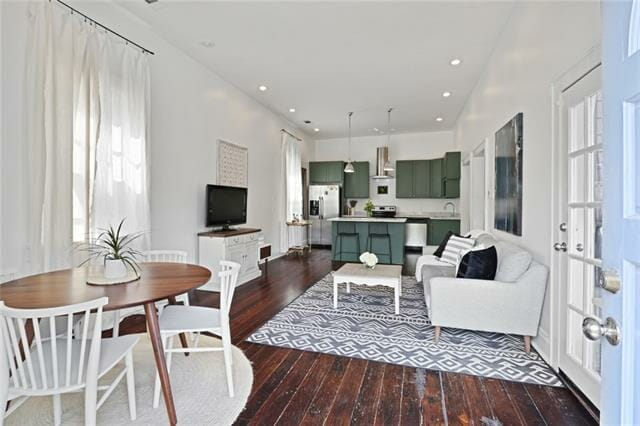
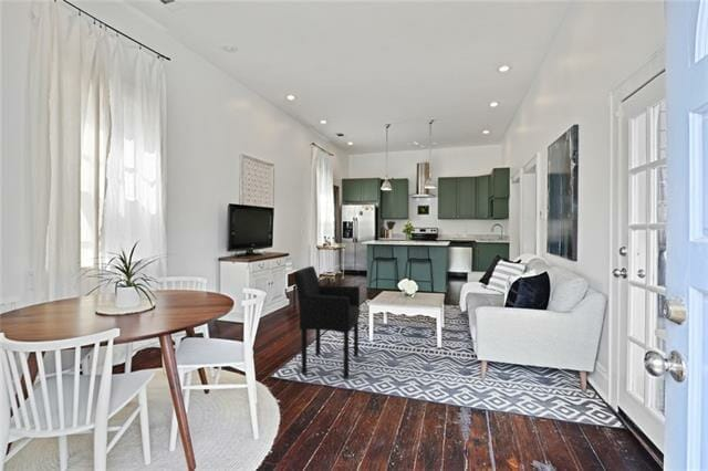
+ armchair (327, 316)
